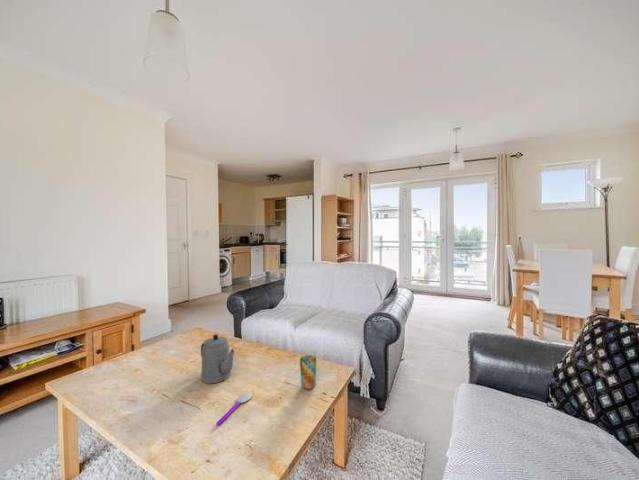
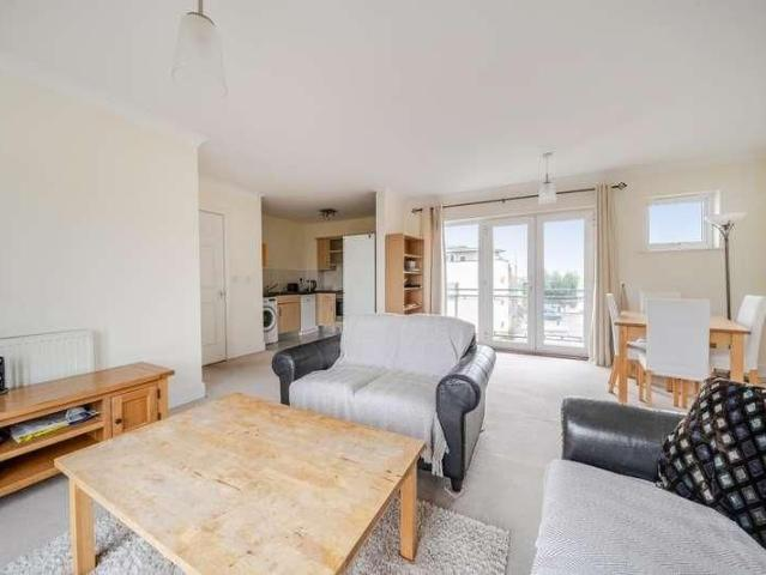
- spoon (235, 406)
- teapot (217, 355)
- cup (308, 372)
